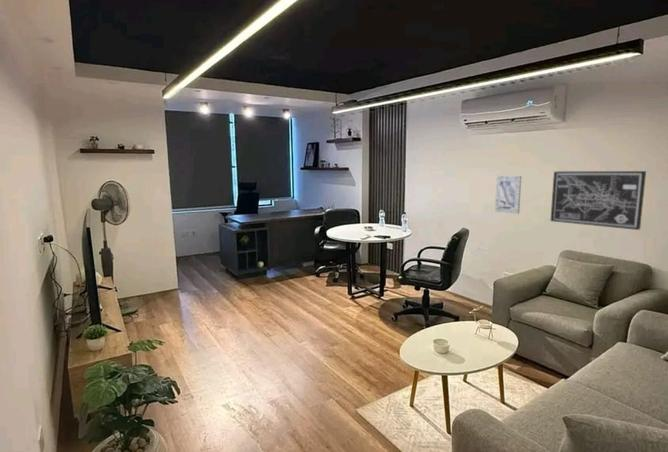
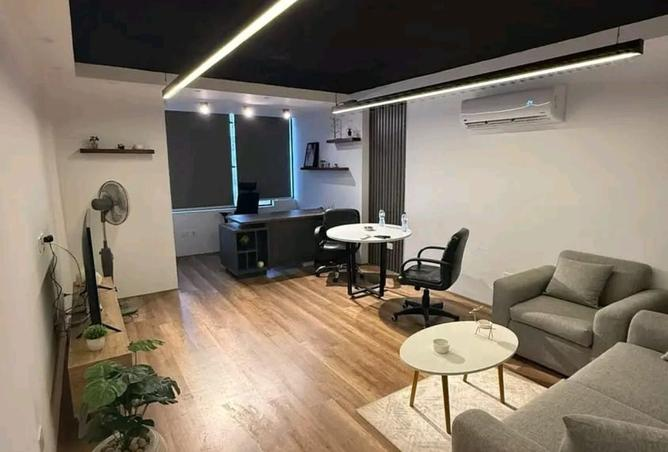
- wall art (507, 194)
- wall art (594, 198)
